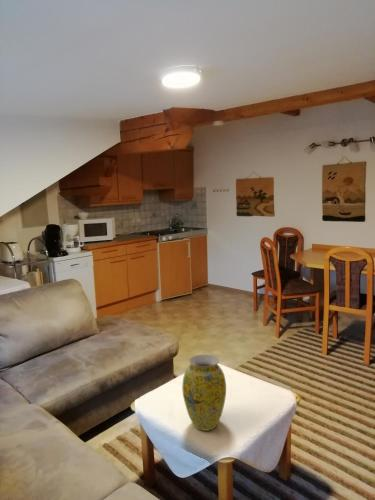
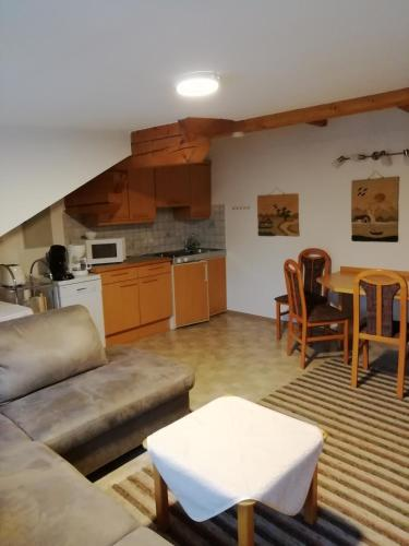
- vase (204, 392)
